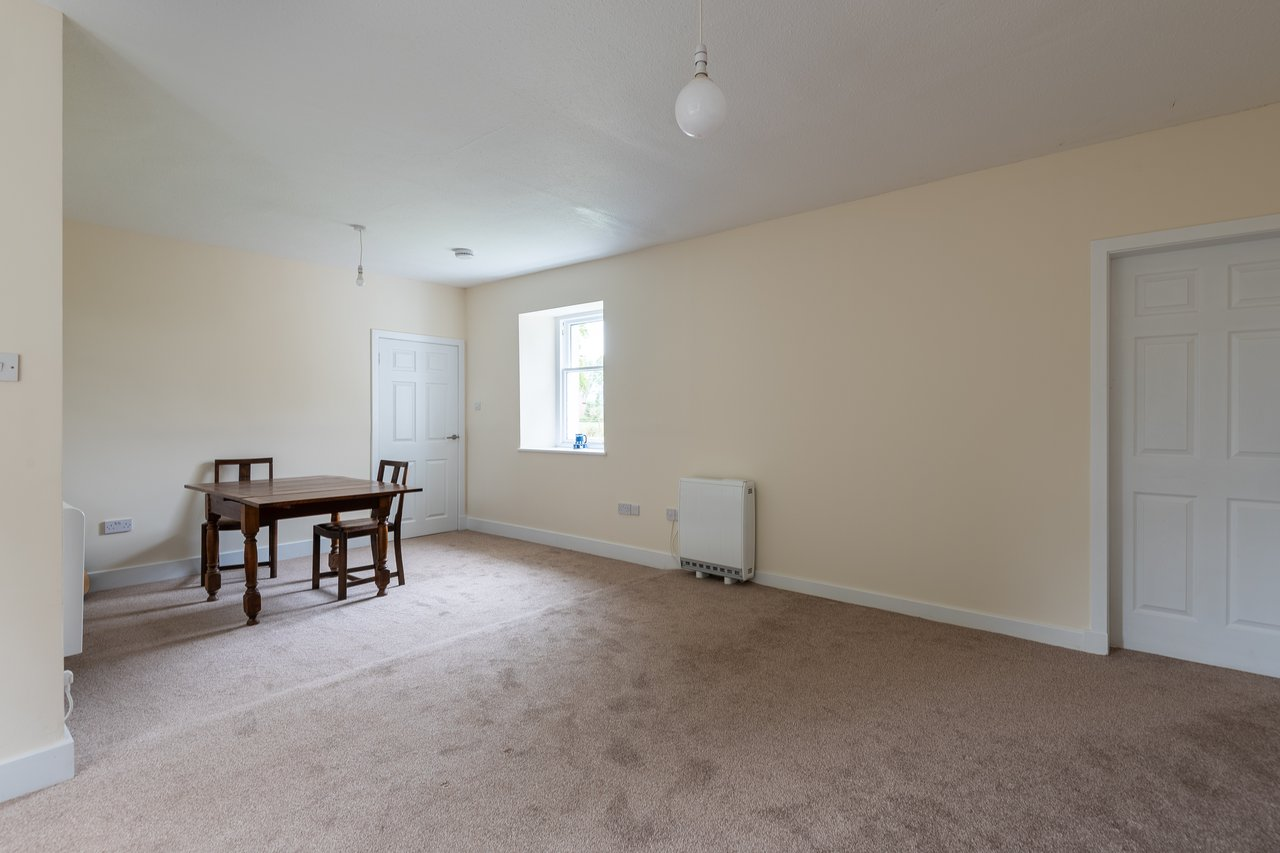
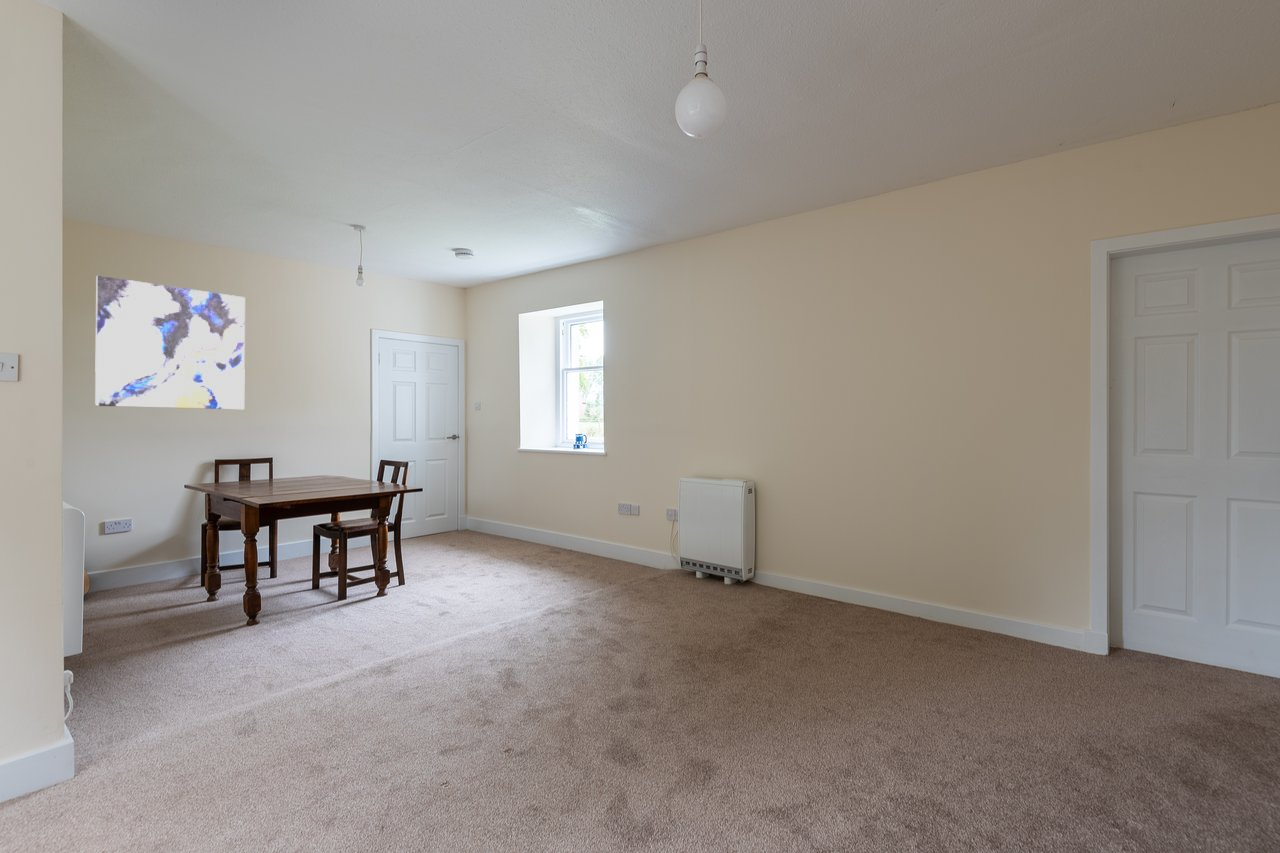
+ wall art (175, 347)
